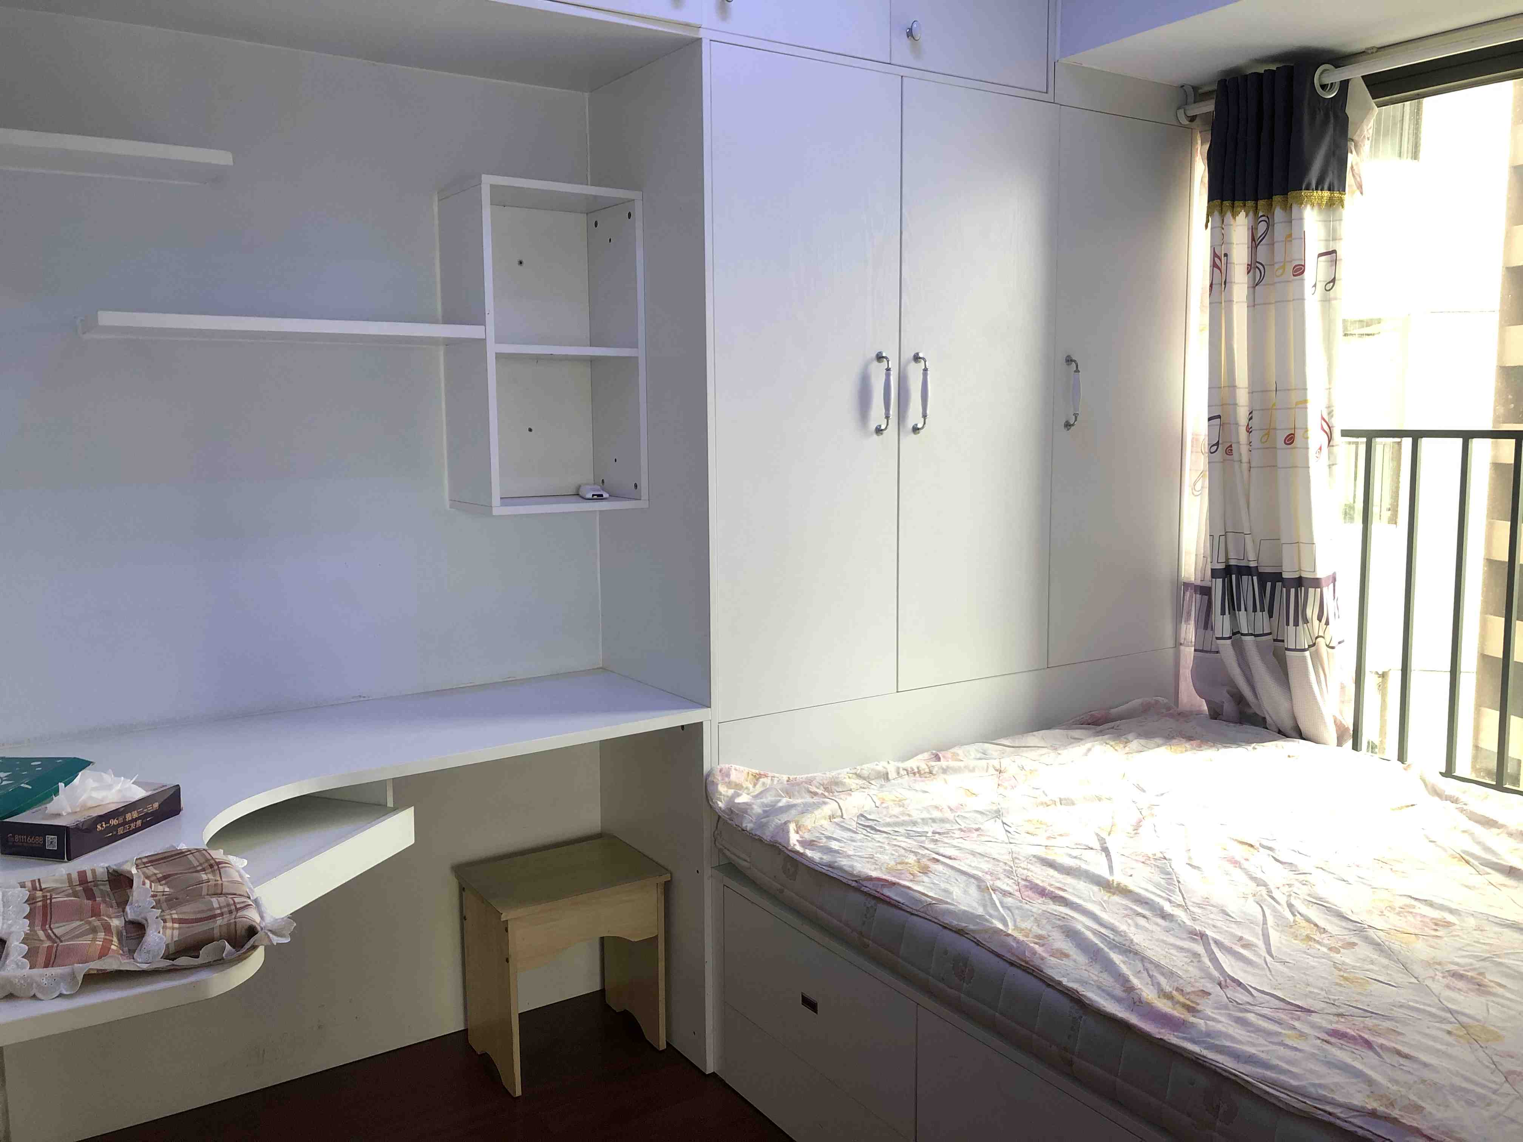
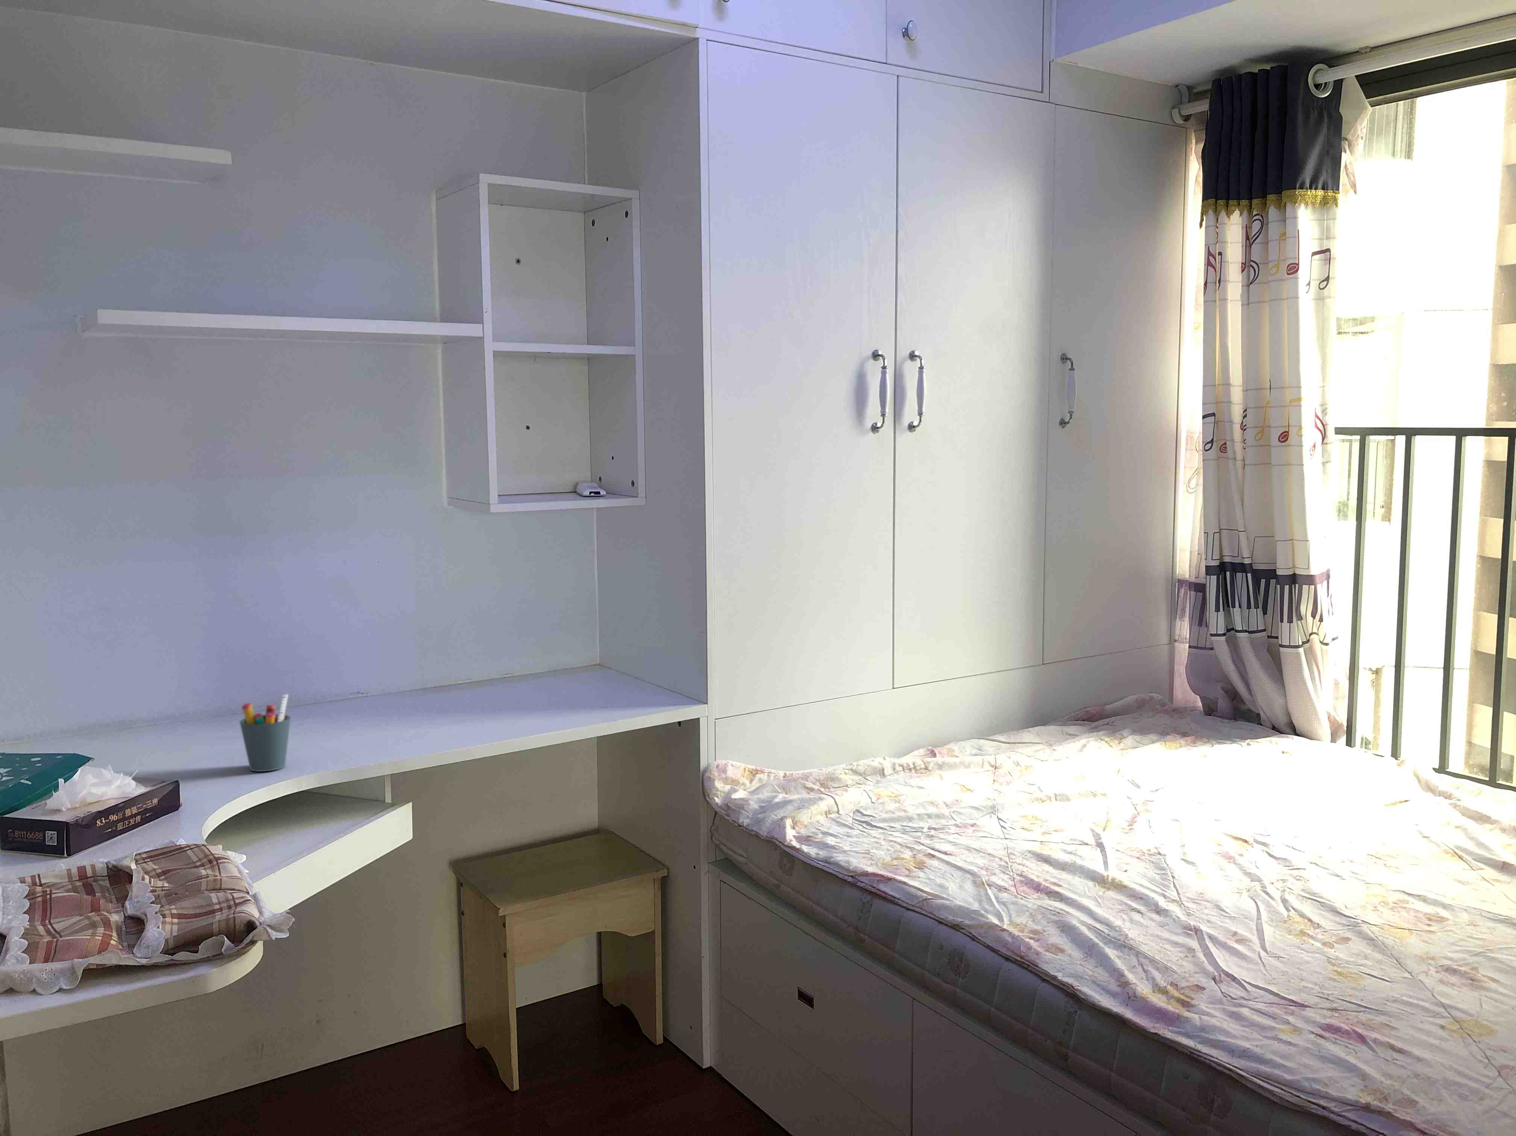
+ pen holder (265, 730)
